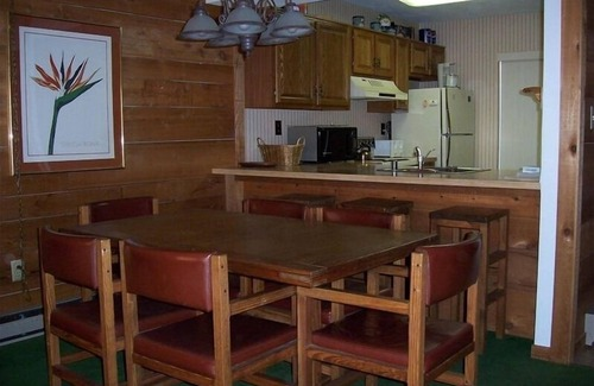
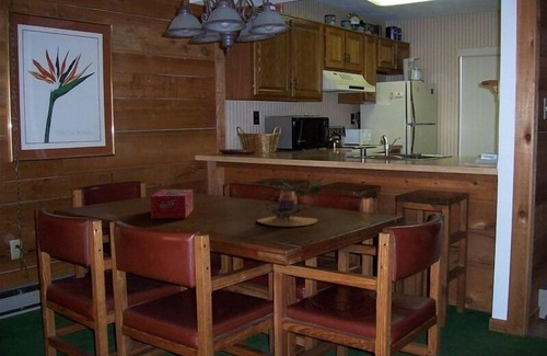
+ plant (296, 197)
+ tissue box (173, 203)
